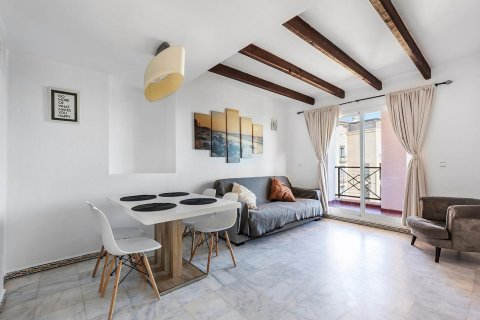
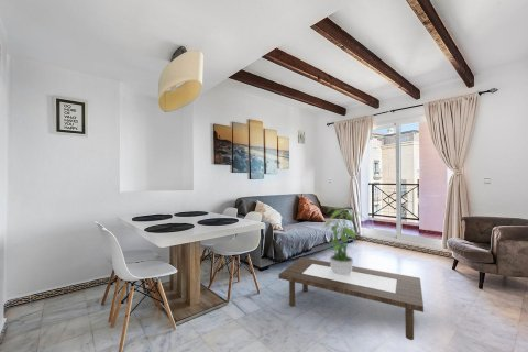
+ potted plant (345, 239)
+ coffee table (348, 293)
